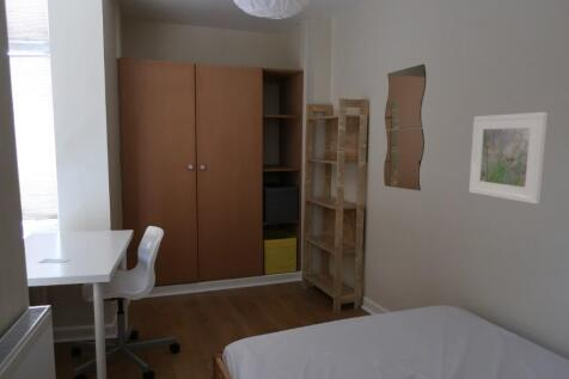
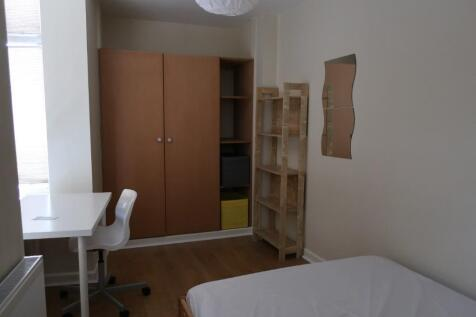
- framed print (503, 155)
